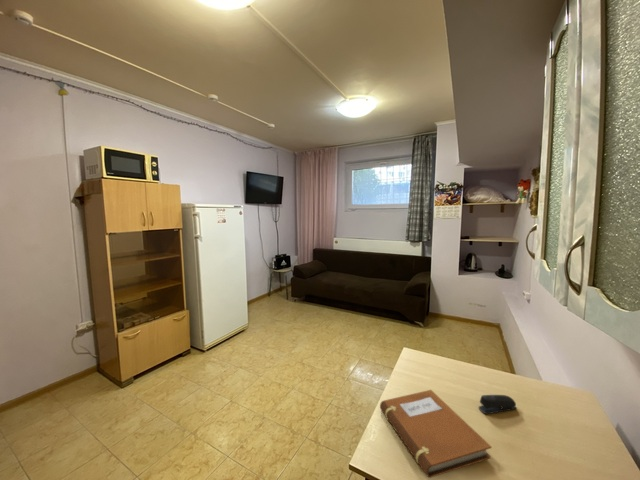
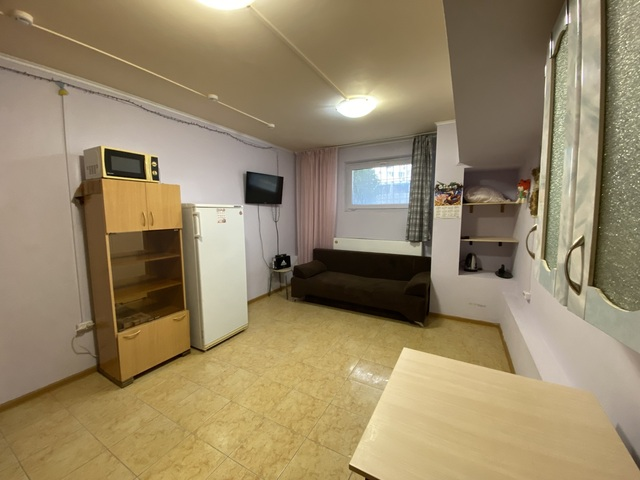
- stapler (497, 401)
- notebook (427, 425)
